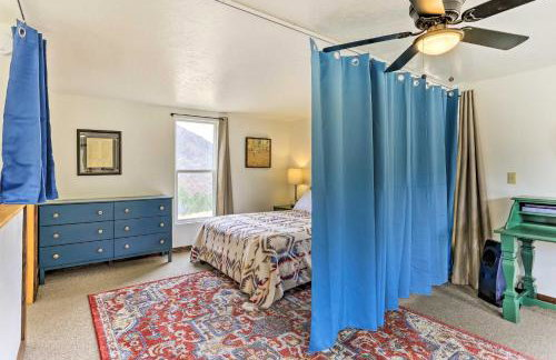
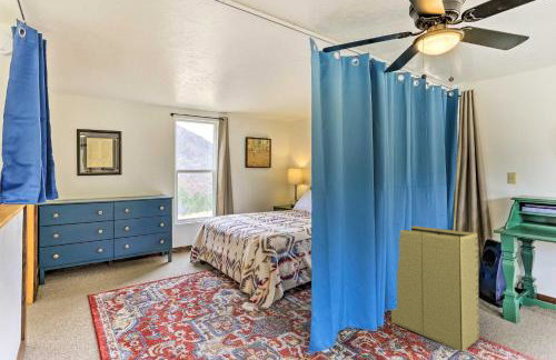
+ laundry hamper (431, 280)
